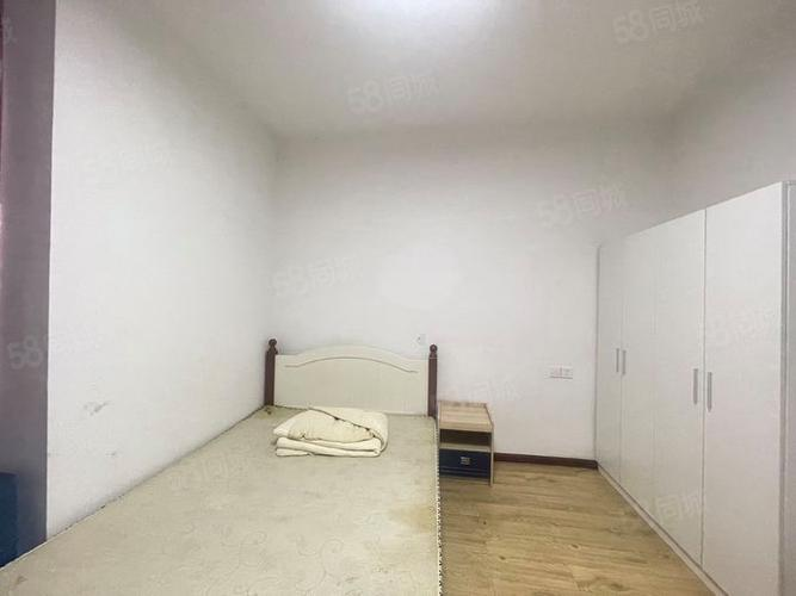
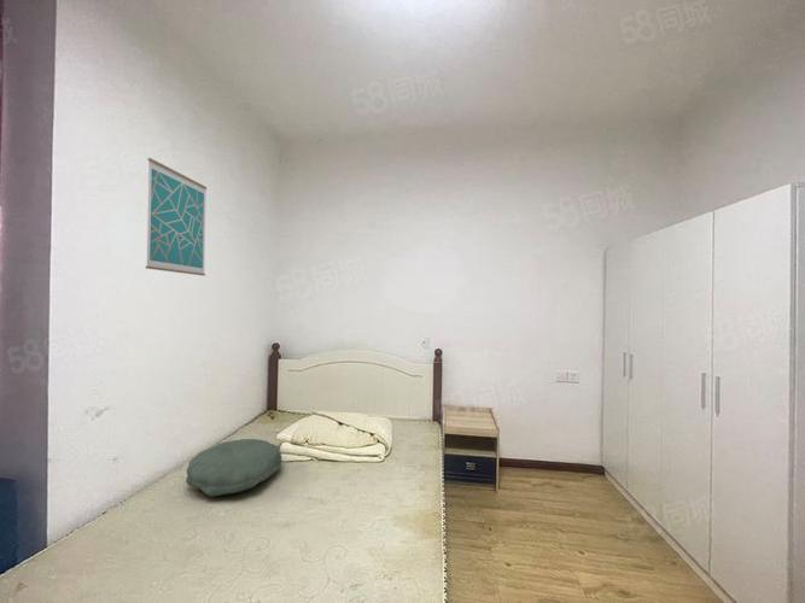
+ pillow (234, 463)
+ wall art (179, 223)
